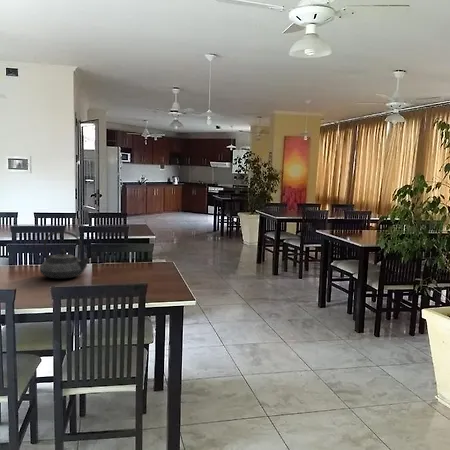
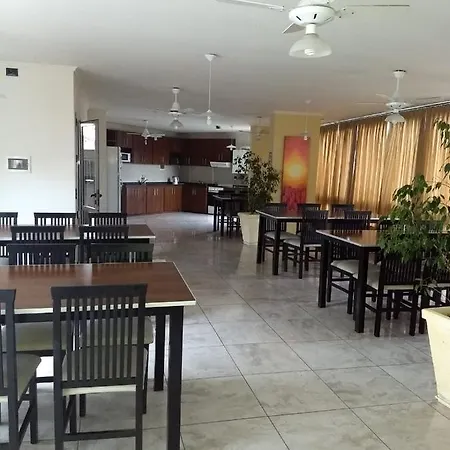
- teapot (65, 254)
